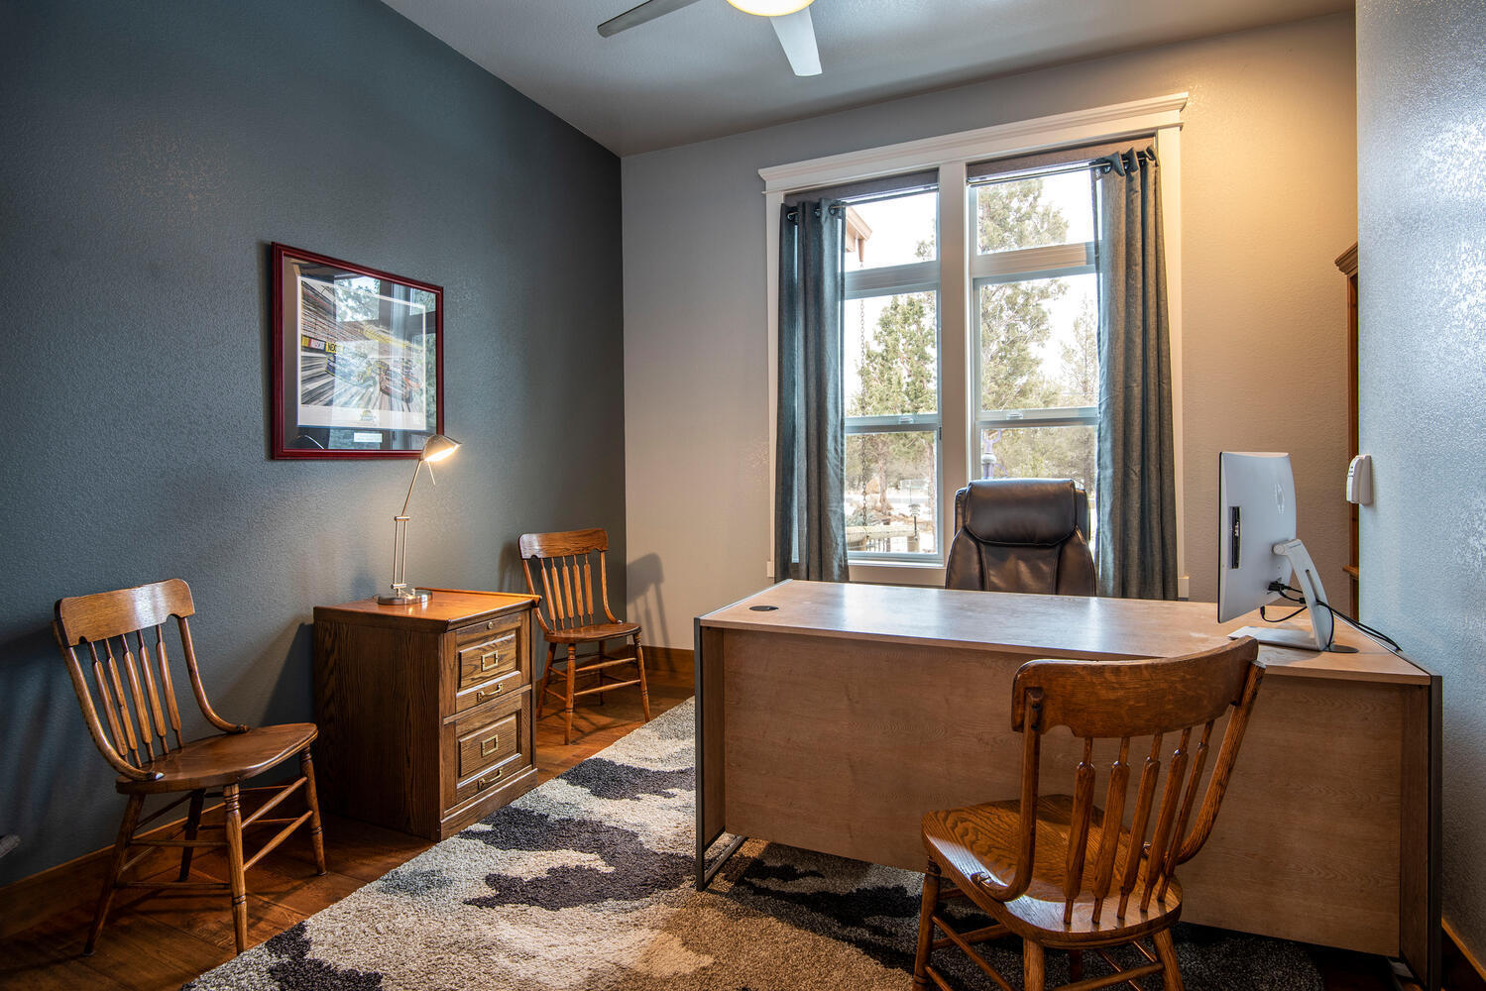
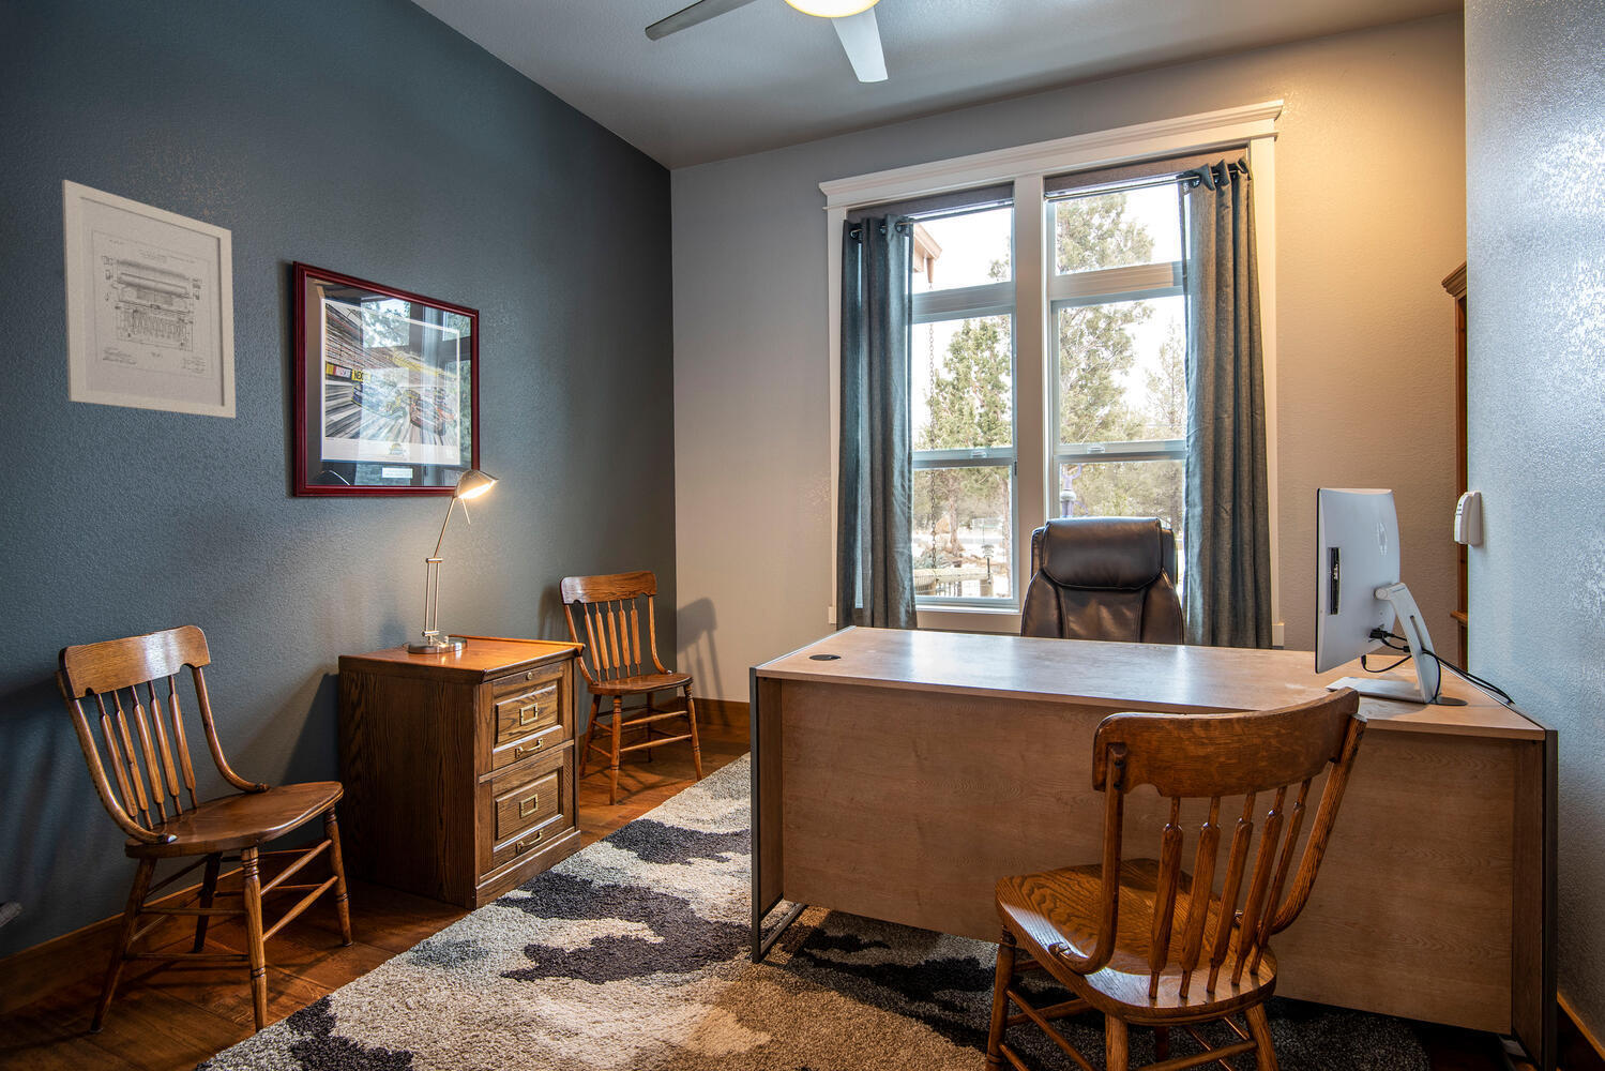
+ wall art (155, 308)
